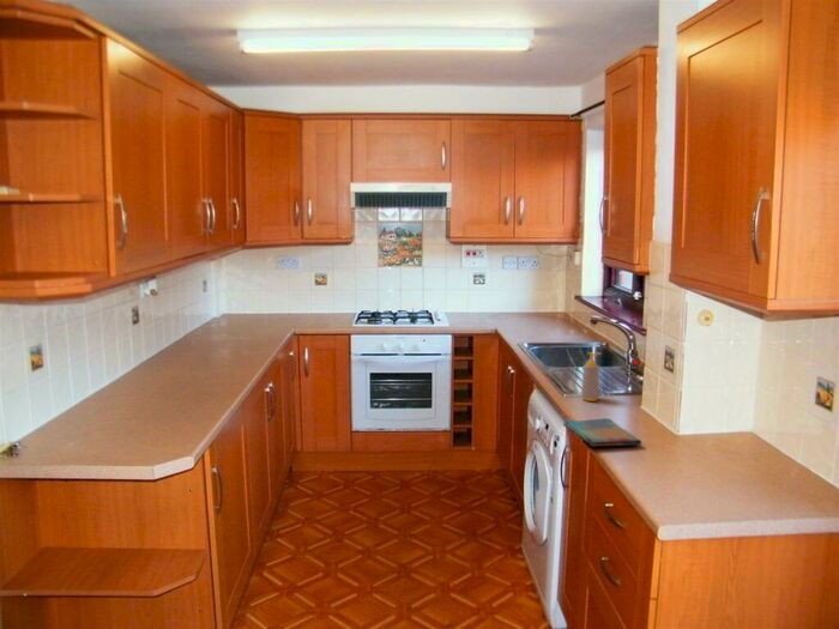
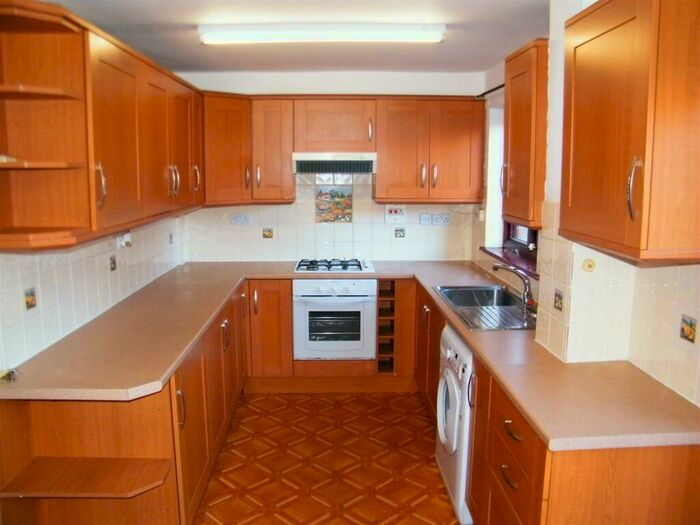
- dish towel (600, 431)
- soap bottle (591, 375)
